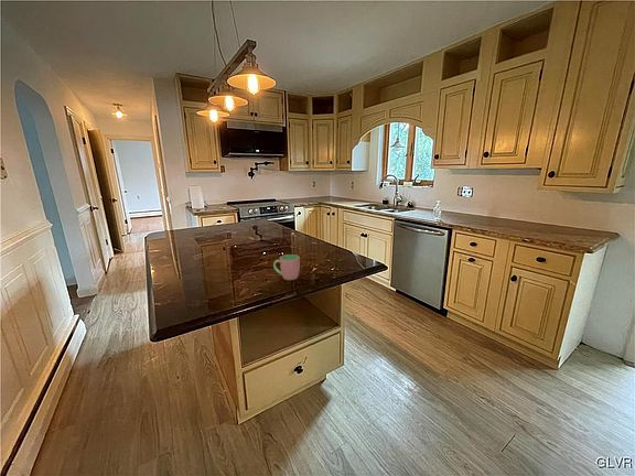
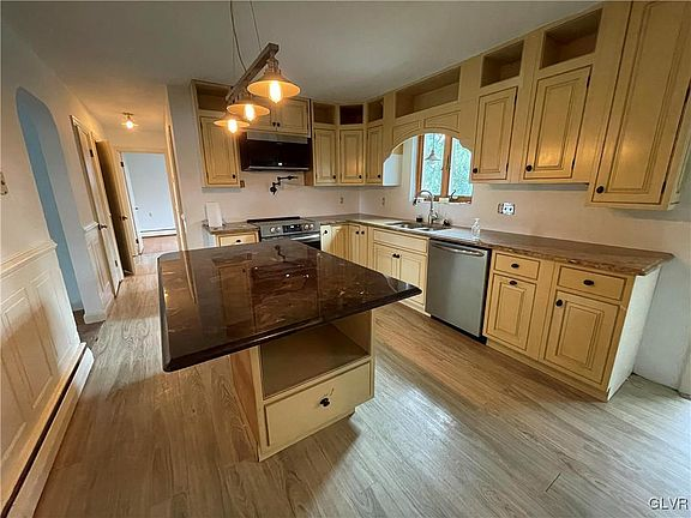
- cup (287, 267)
